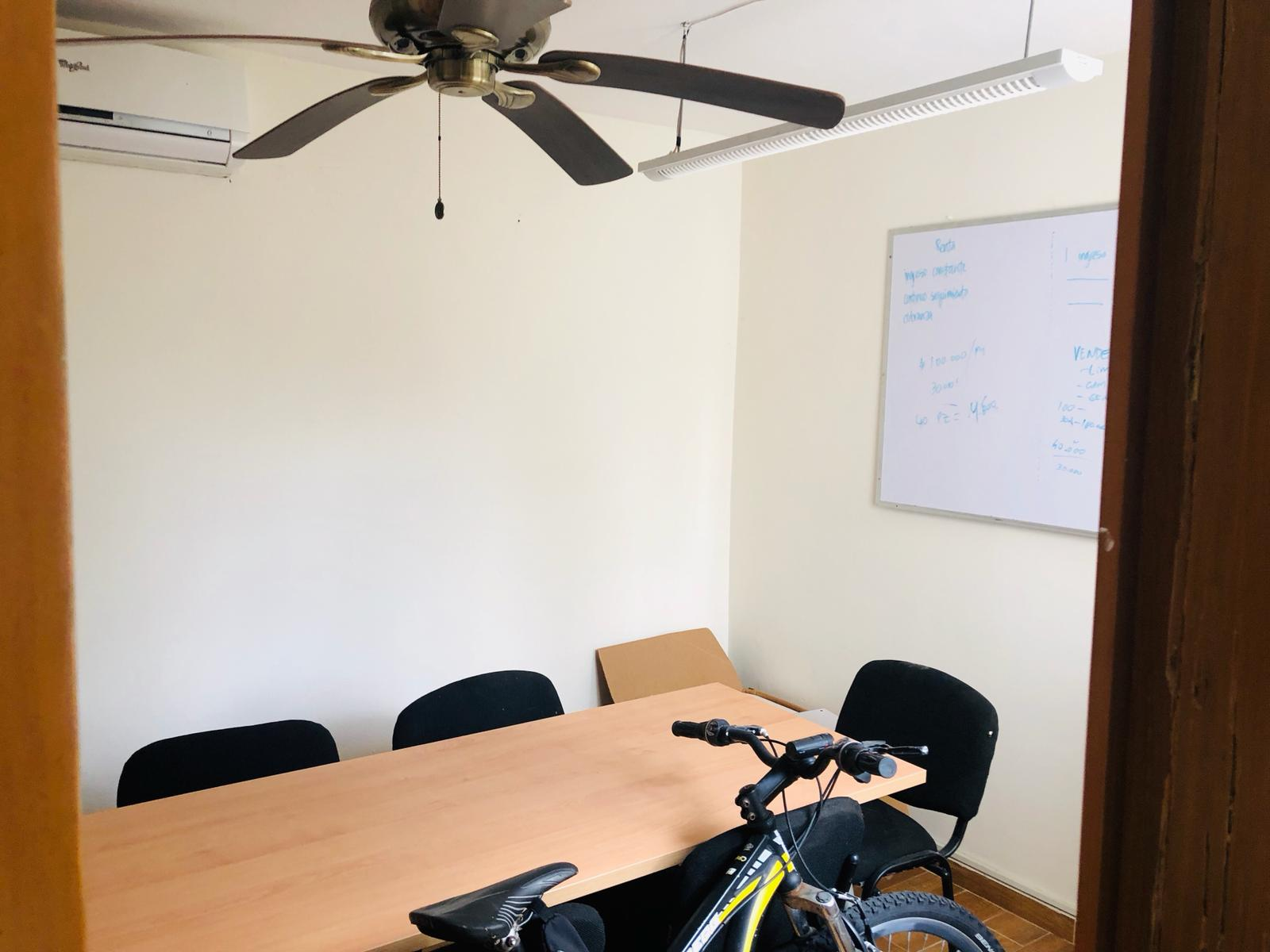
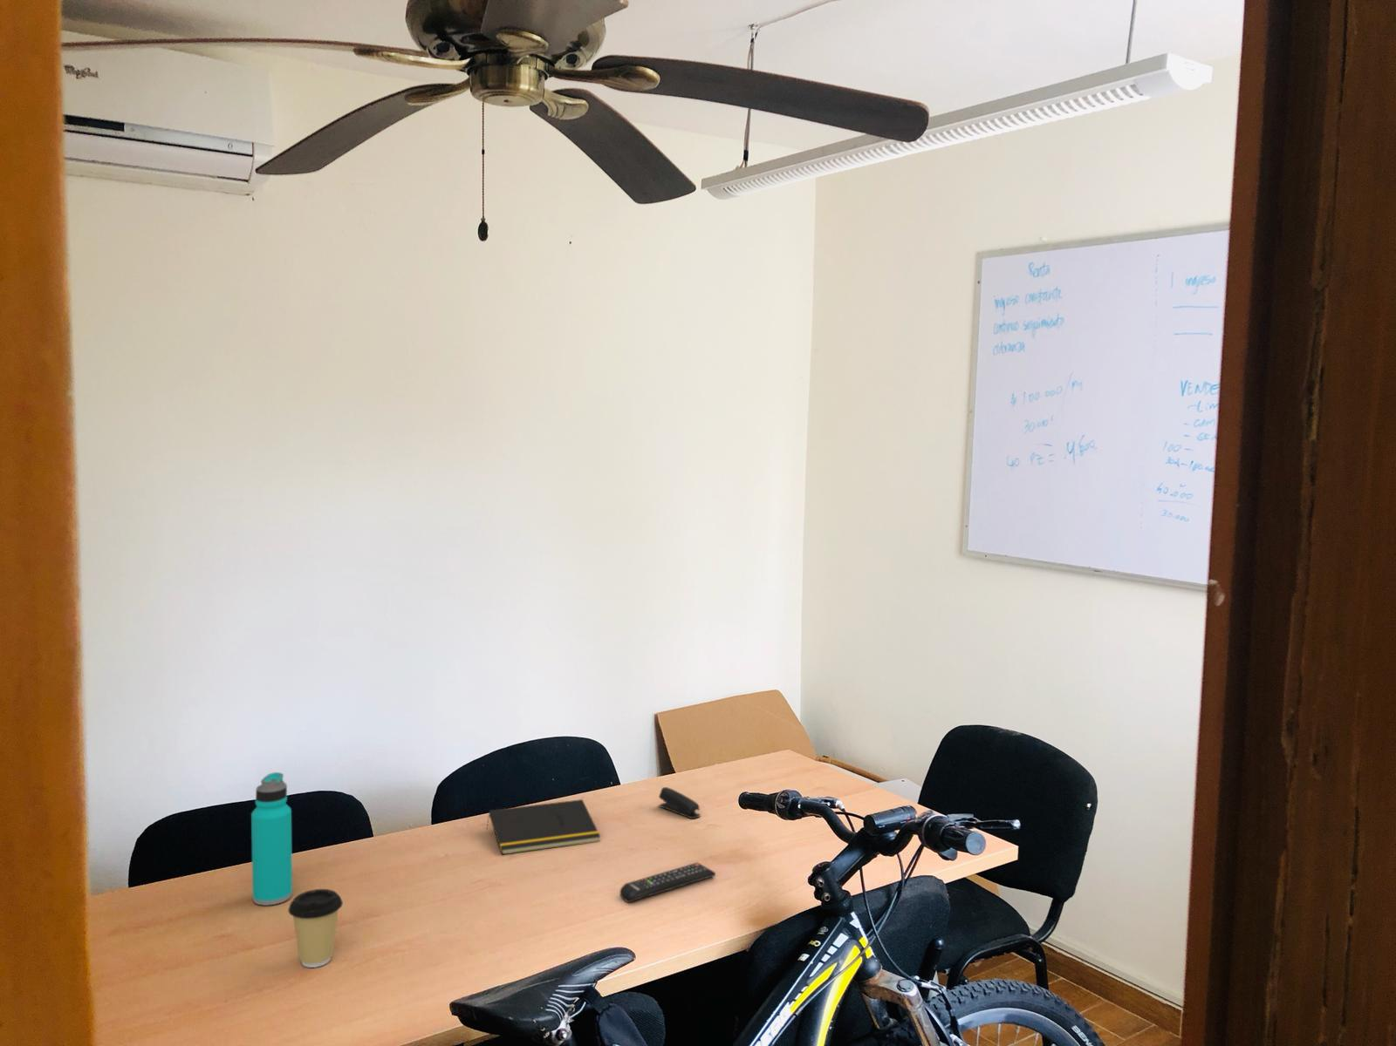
+ notepad (544, 825)
+ stapler (679, 802)
+ remote control (668, 881)
+ coffee cup (315, 927)
+ water bottle (272, 837)
